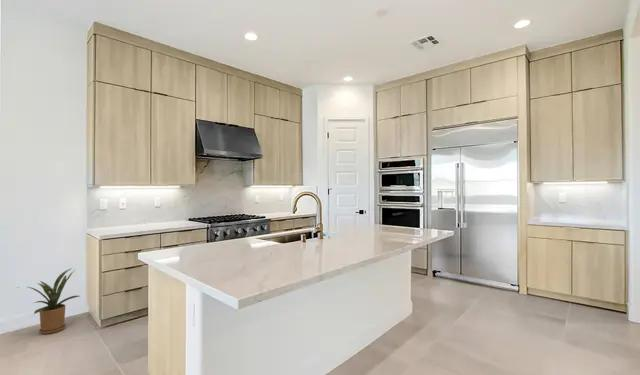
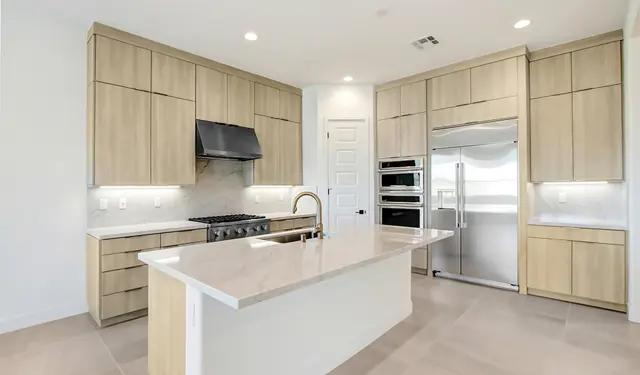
- house plant (50, 300)
